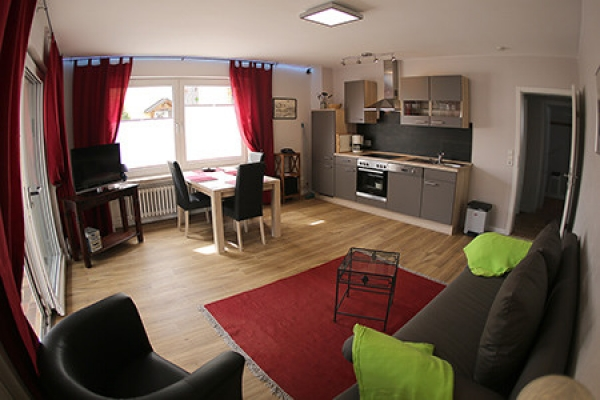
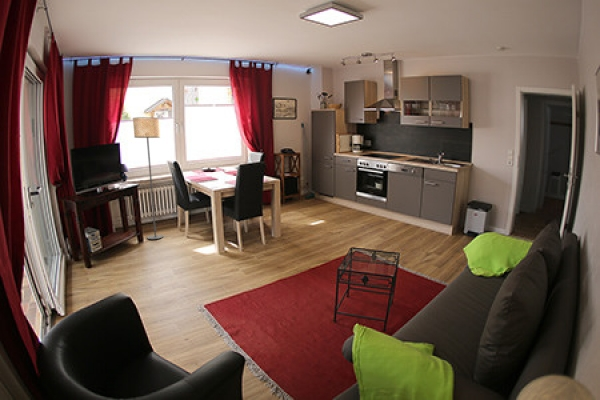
+ floor lamp (150, 179)
